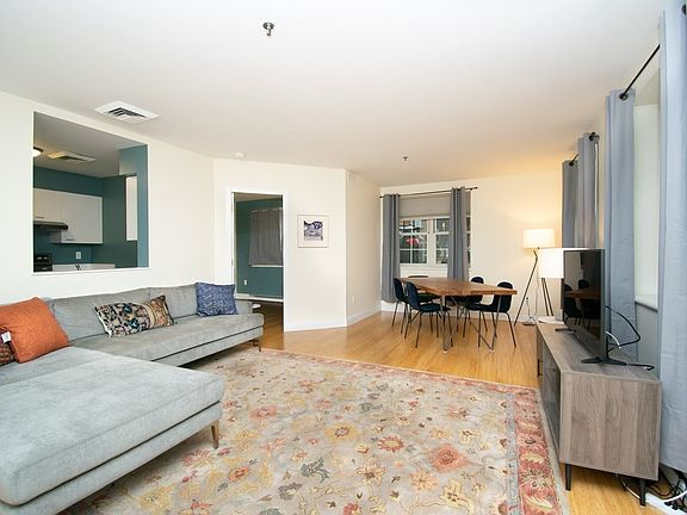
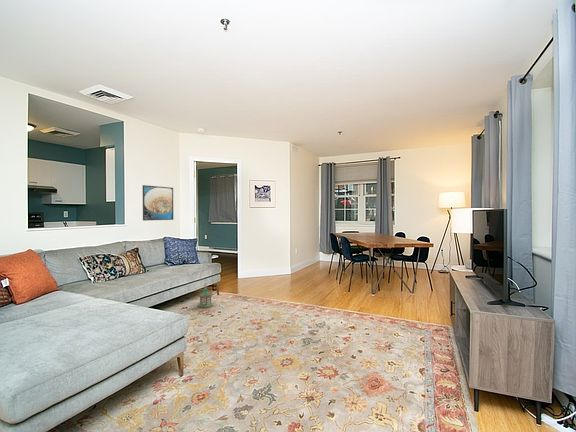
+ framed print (158, 203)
+ lantern (205, 294)
